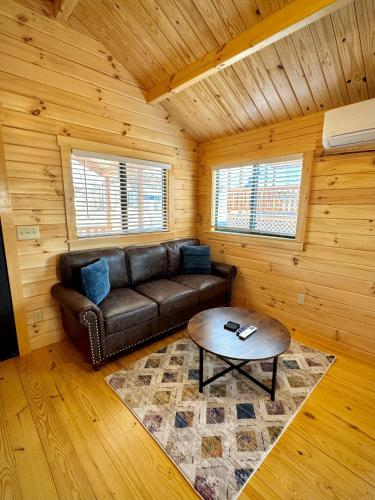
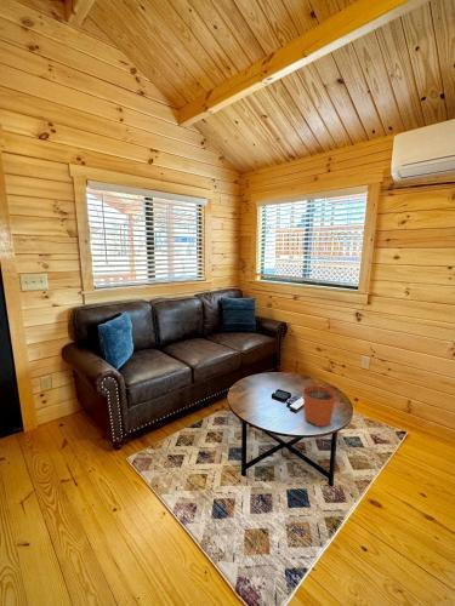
+ plant pot (318, 399)
